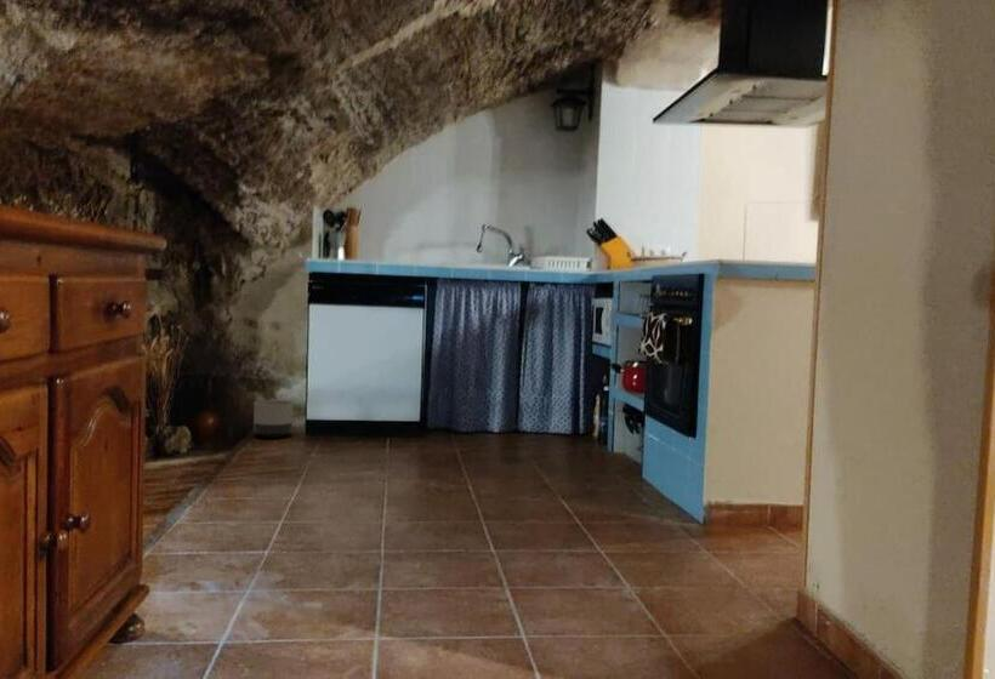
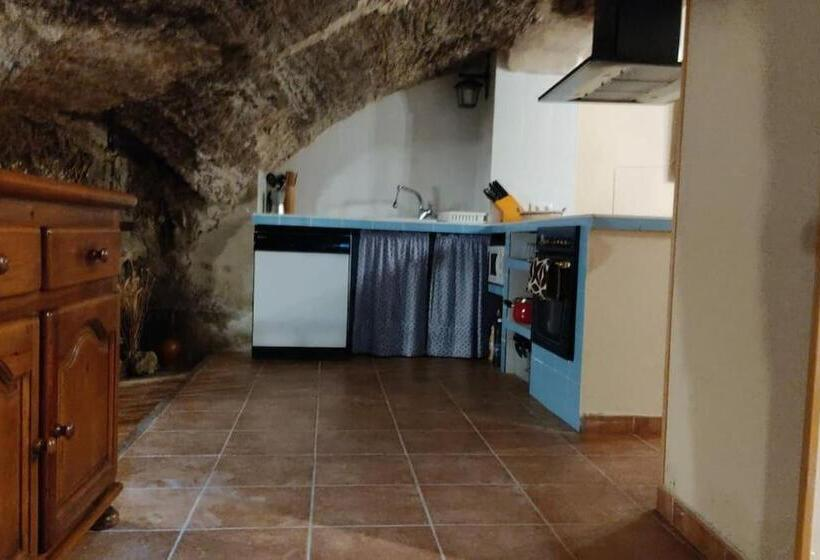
- planter (273, 418)
